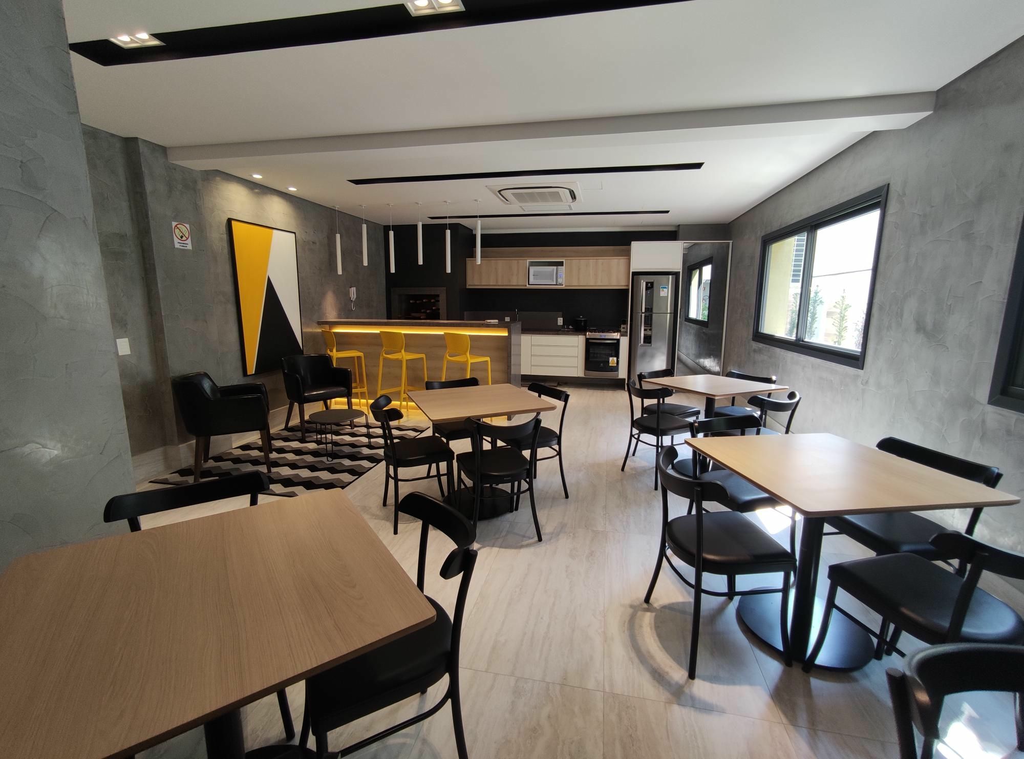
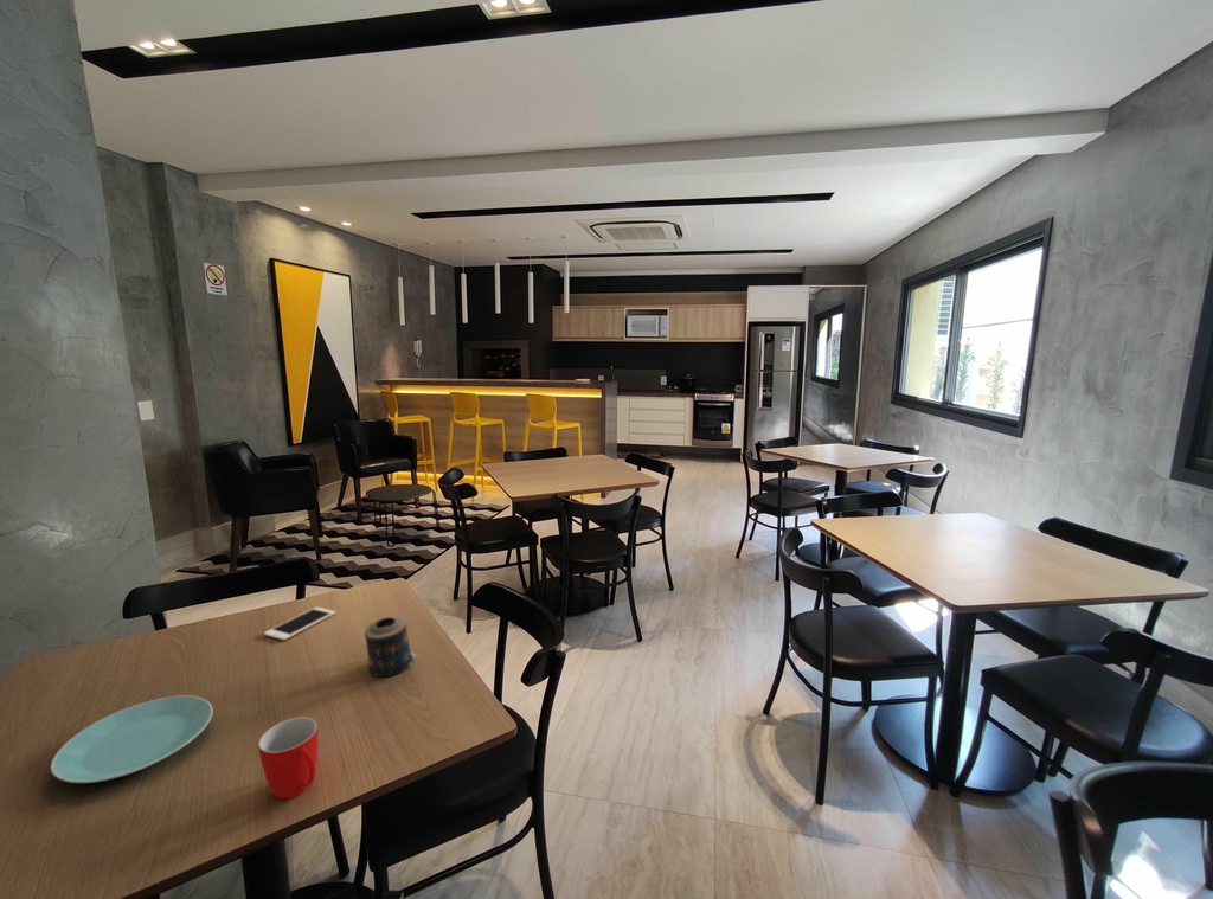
+ plate (139, 739)
+ candle (389, 640)
+ cell phone (301, 622)
+ mug (296, 764)
